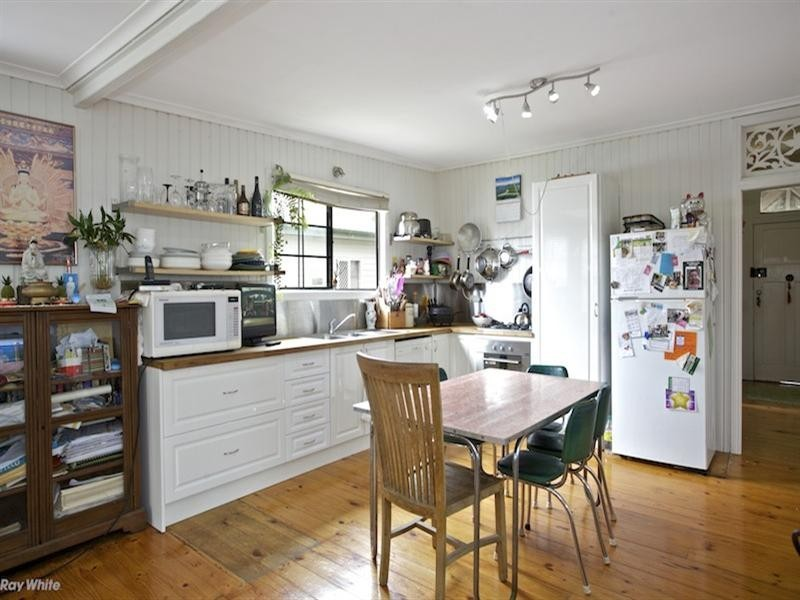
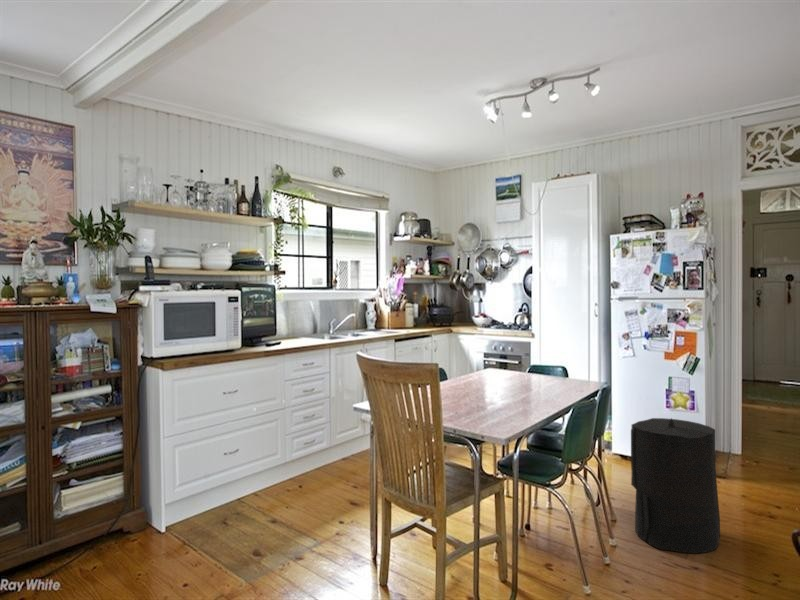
+ trash can (674, 476)
